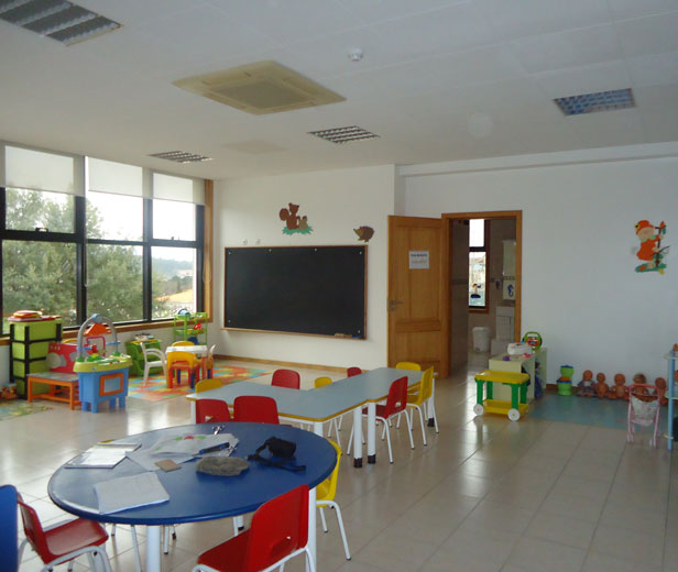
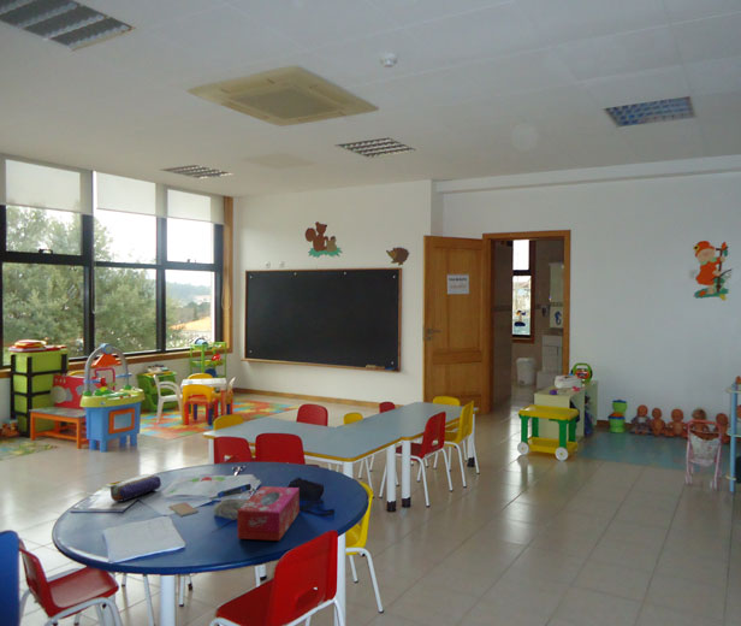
+ pencil case (136, 486)
+ tissue box (269, 512)
